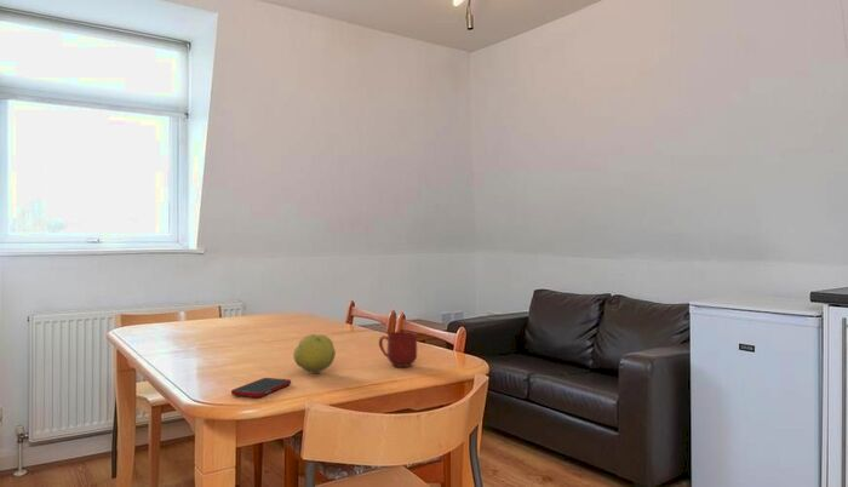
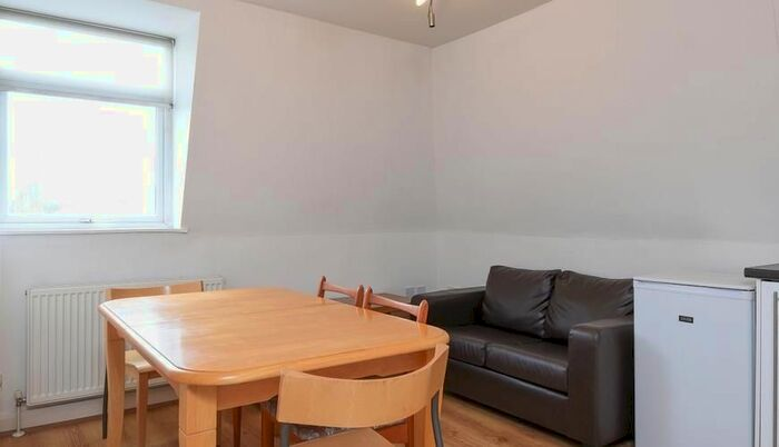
- cell phone (262, 386)
- mug (396, 349)
- fruit (314, 353)
